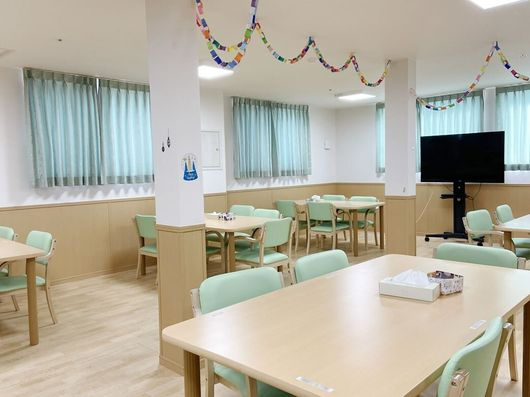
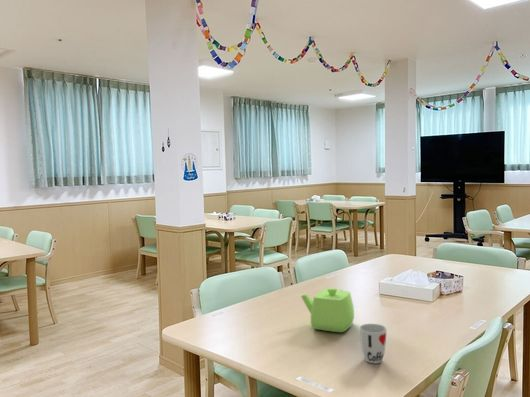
+ cup (373, 344)
+ teapot (328, 304)
